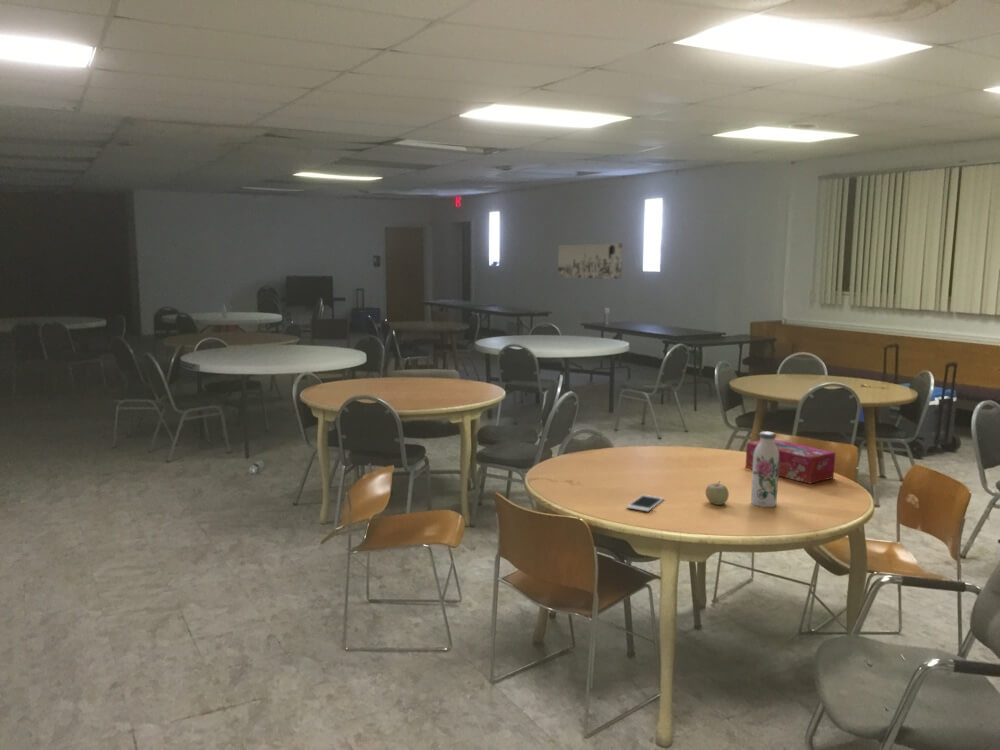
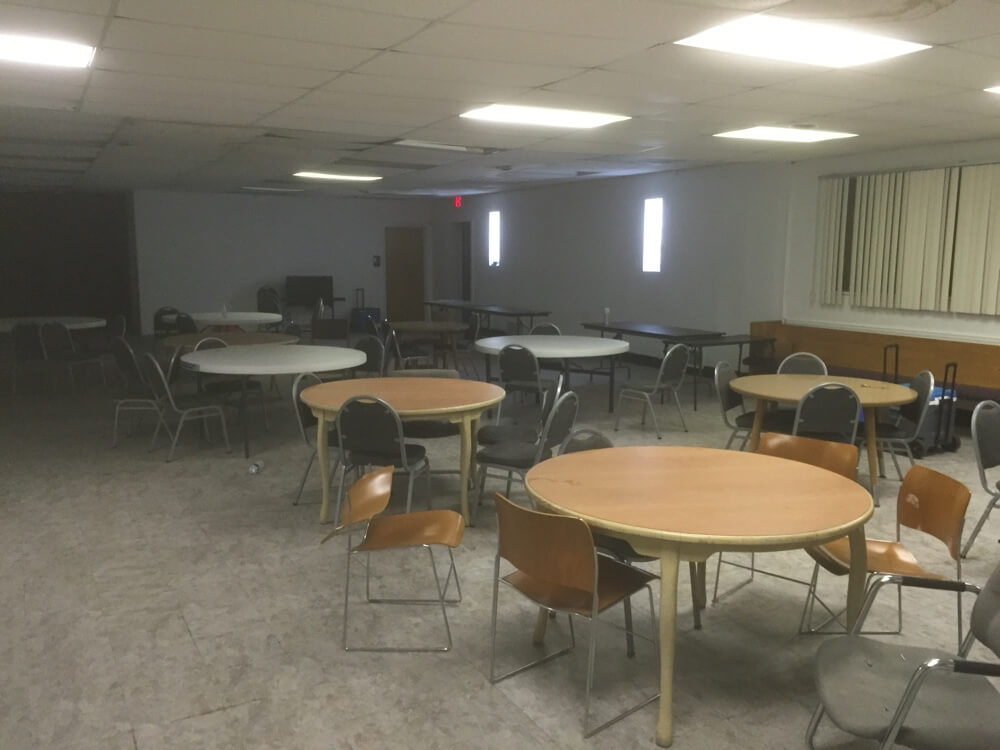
- cell phone (645, 502)
- tissue box (789, 459)
- wall art (588, 261)
- water bottle (765, 468)
- fruit (717, 492)
